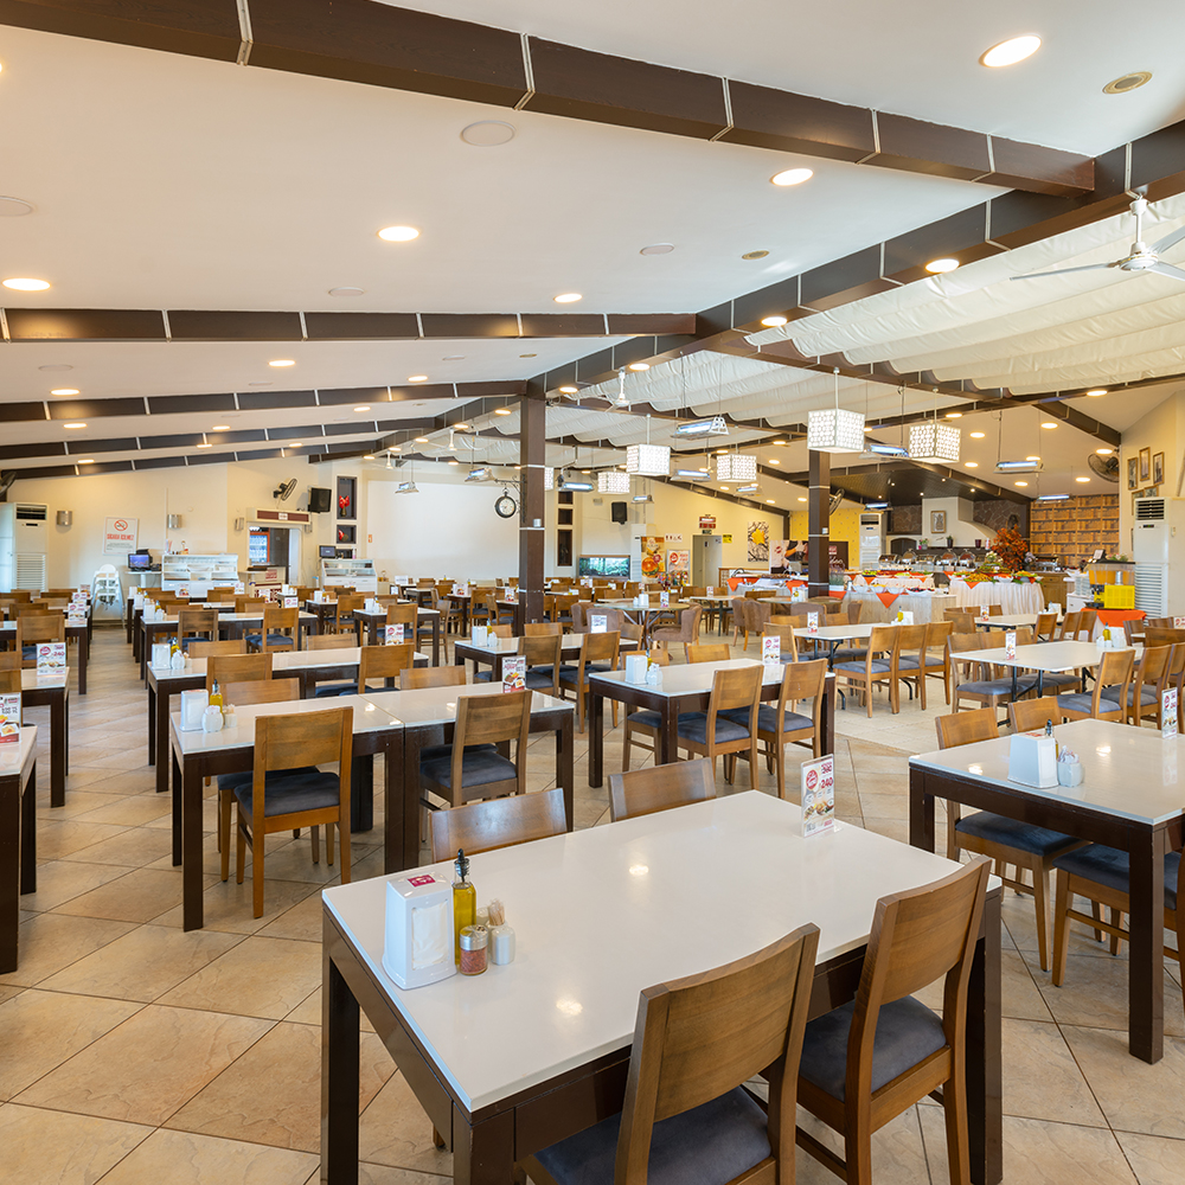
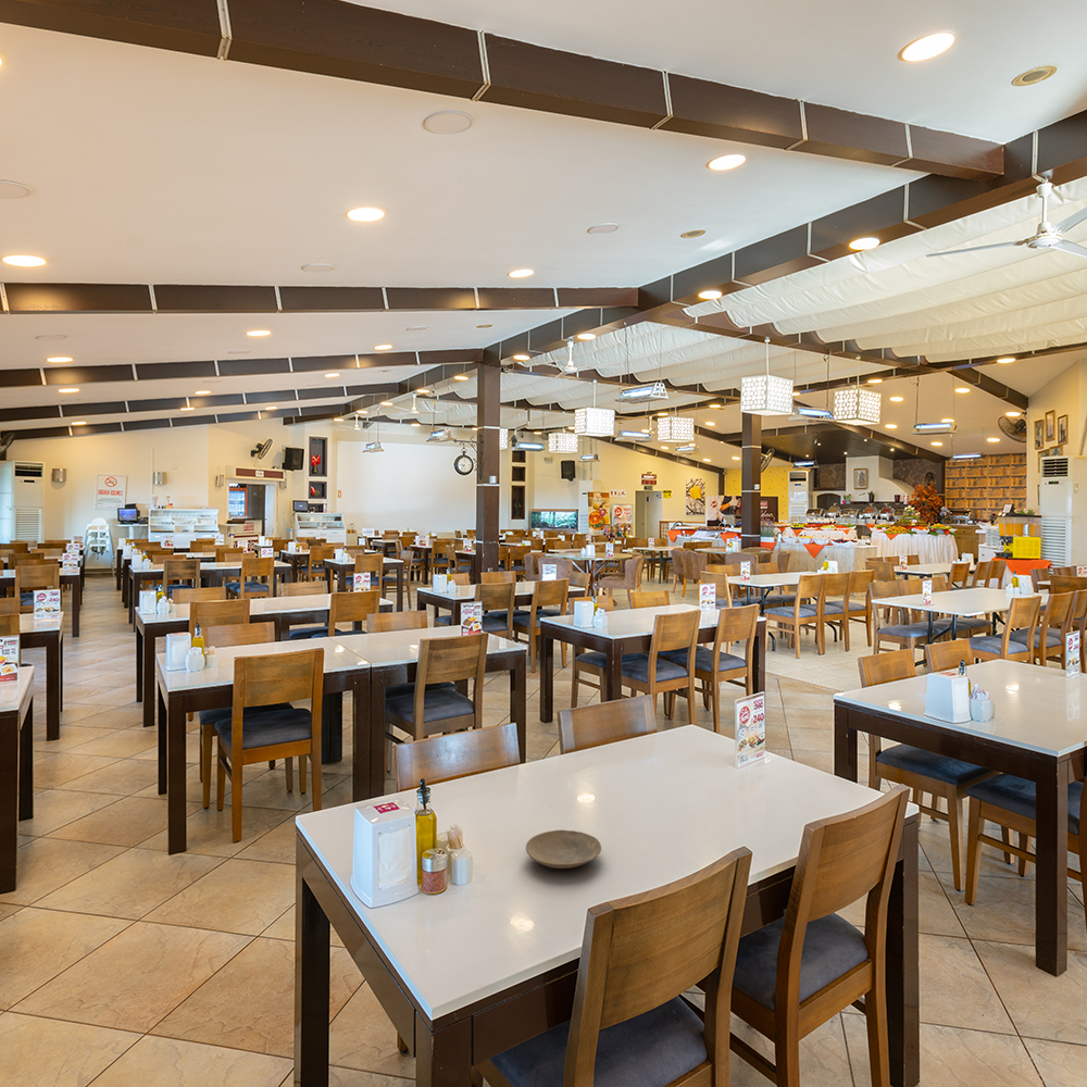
+ plate (563, 852)
